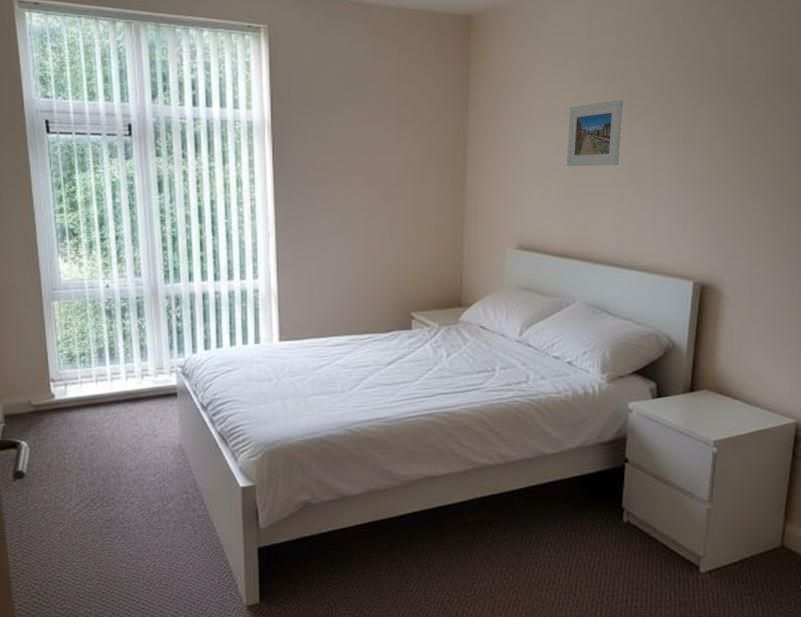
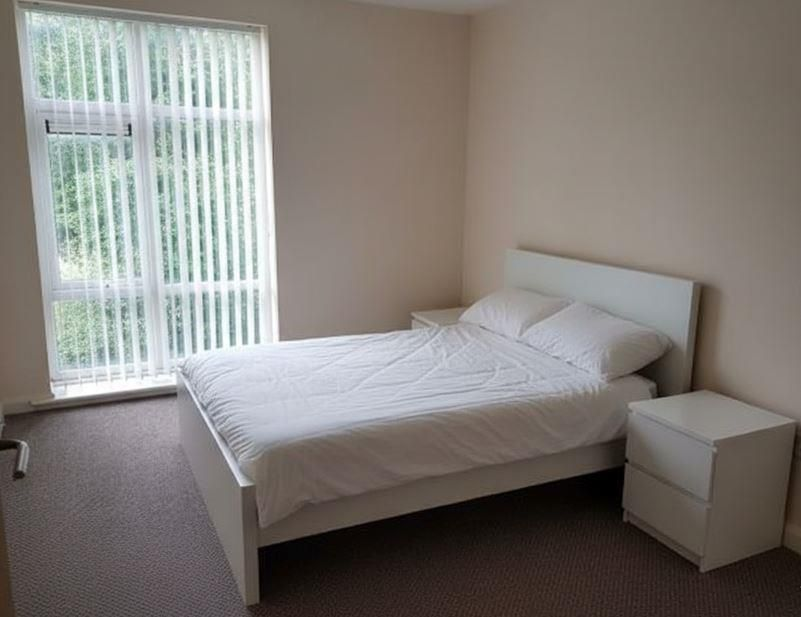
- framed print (593, 135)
